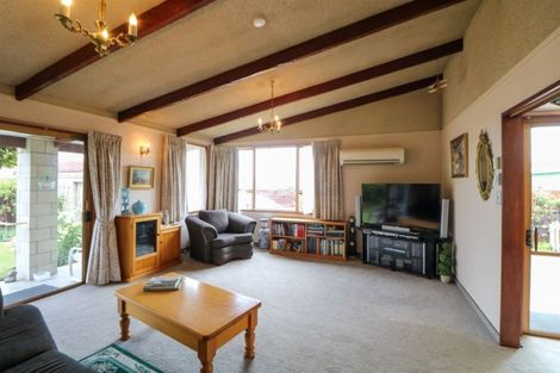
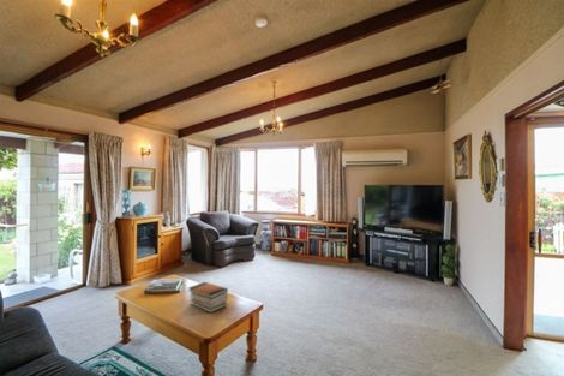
+ book stack (208, 296)
